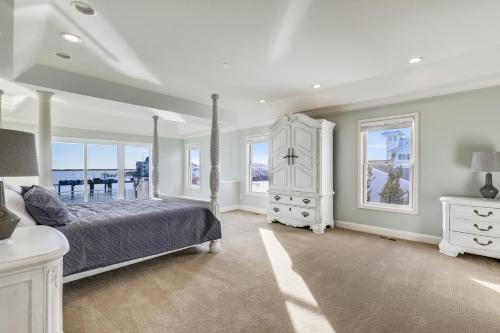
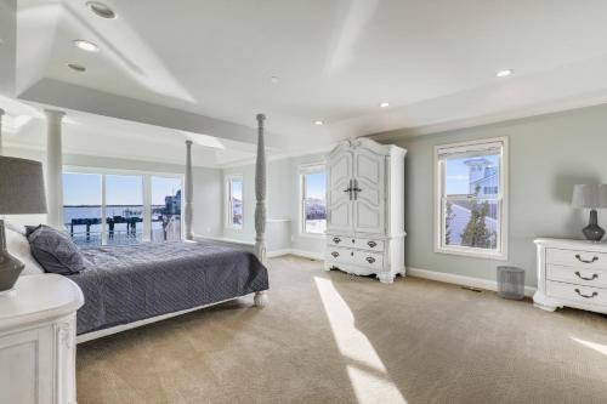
+ waste bin (510, 281)
